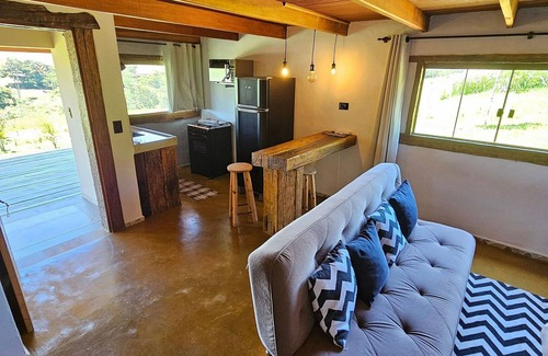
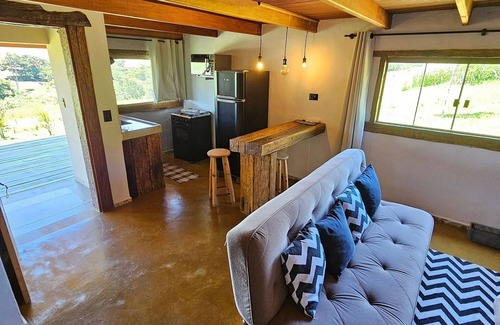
+ storage bin (486, 235)
